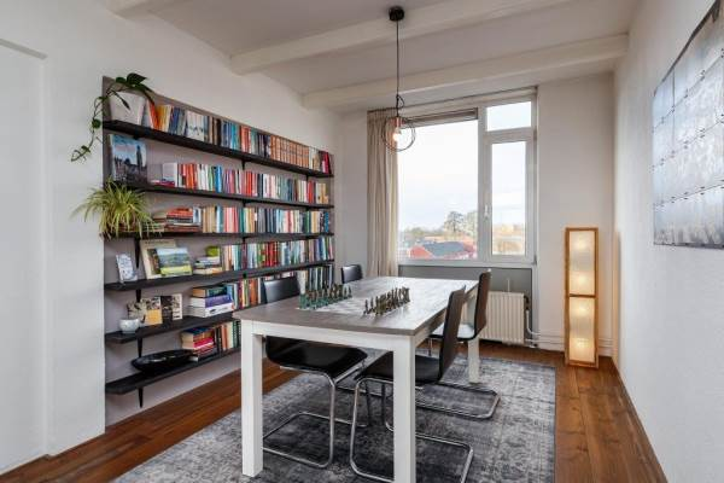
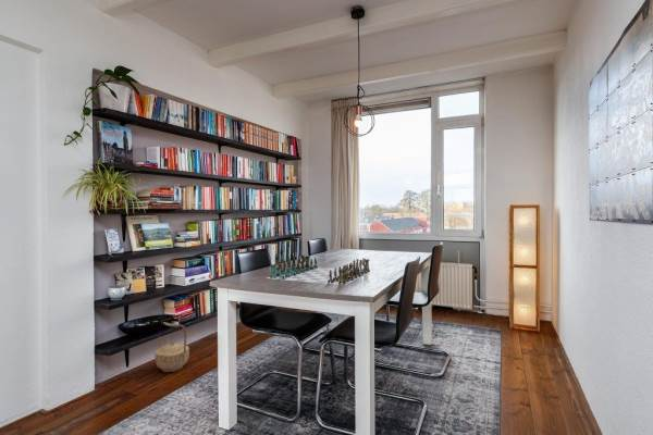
+ basket (172, 345)
